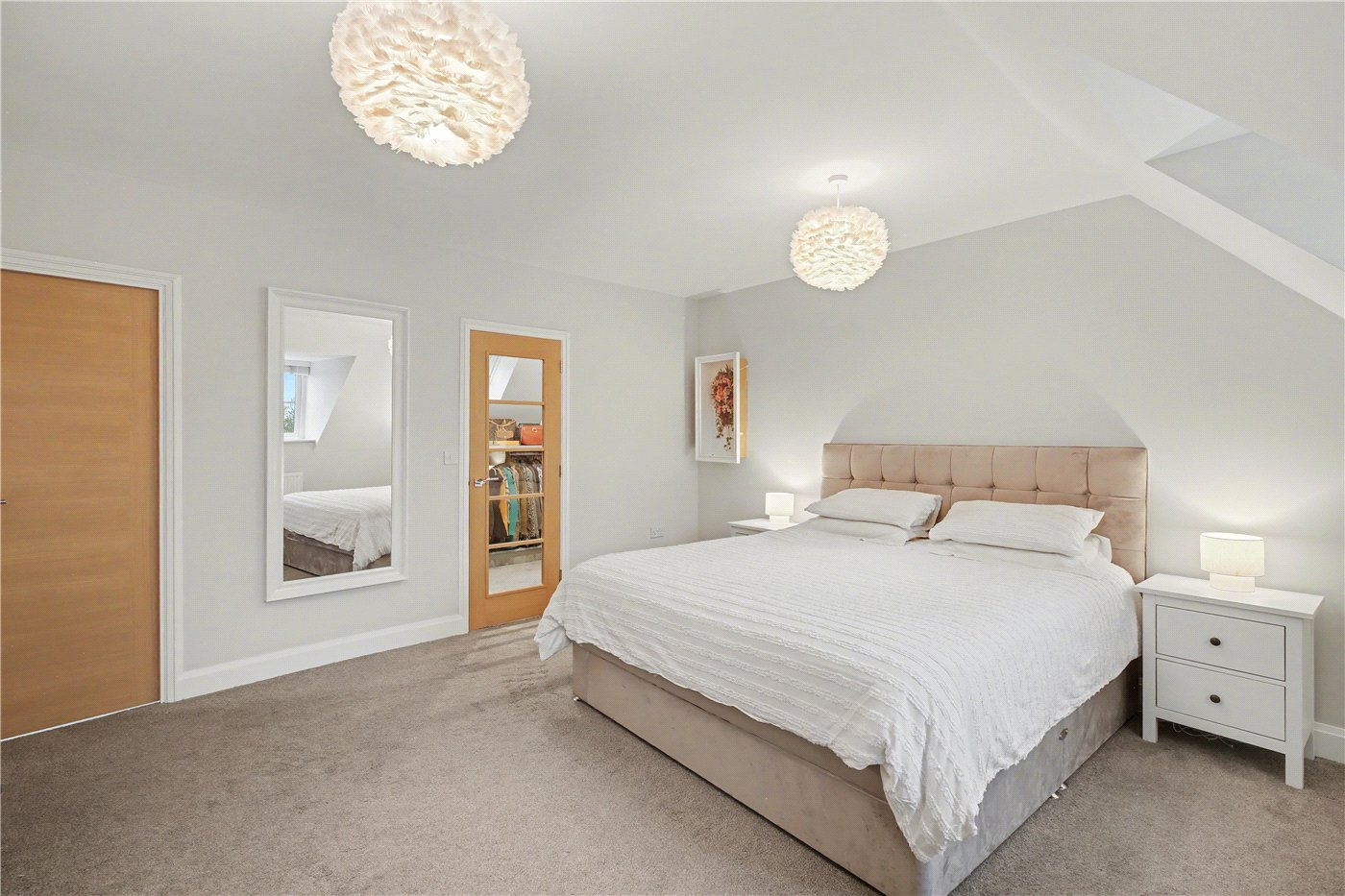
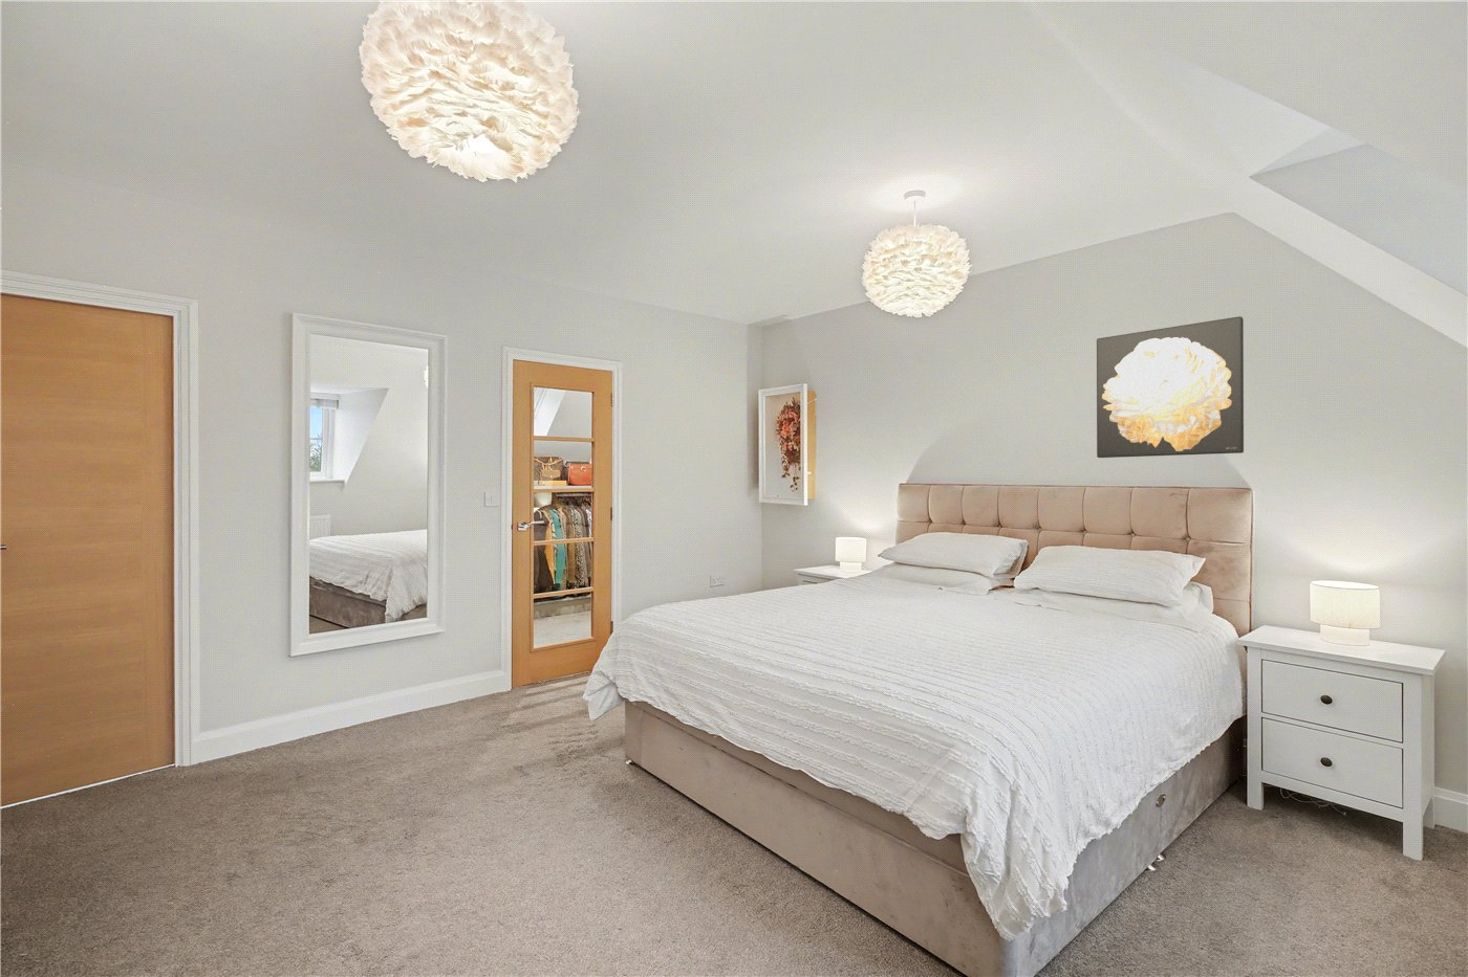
+ wall art (1165, 391)
